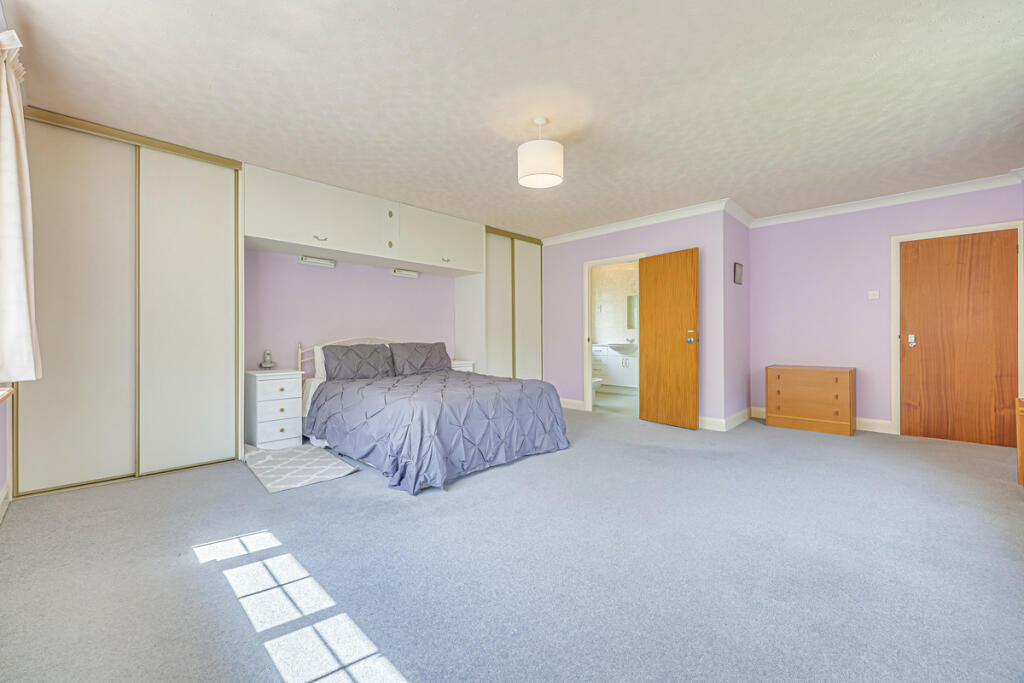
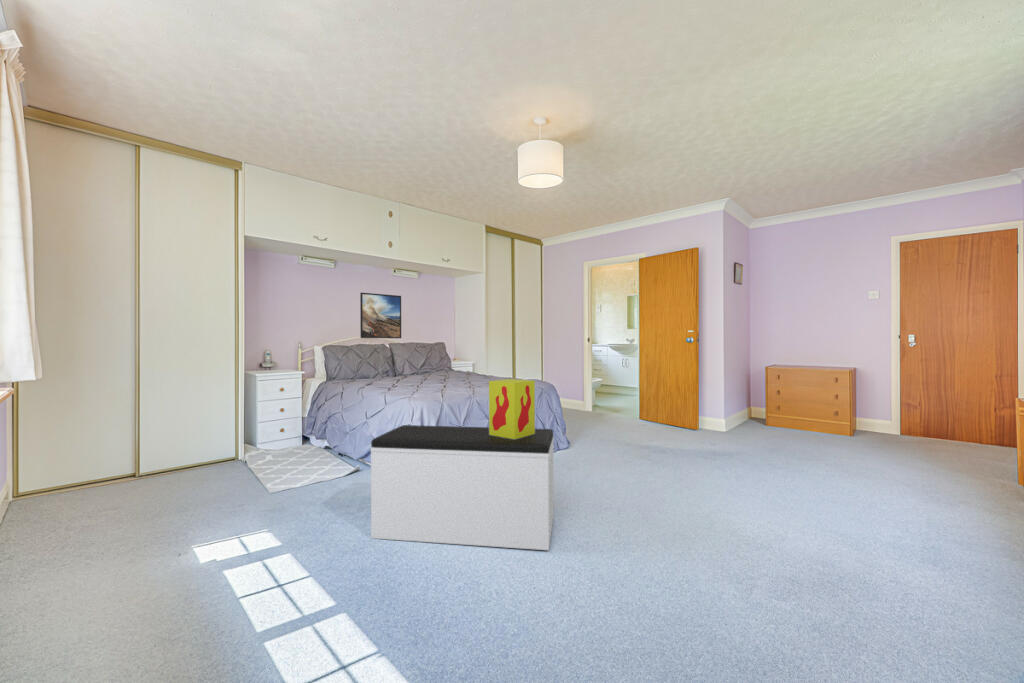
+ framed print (381, 316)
+ decorative box (512, 407)
+ bench (467, 480)
